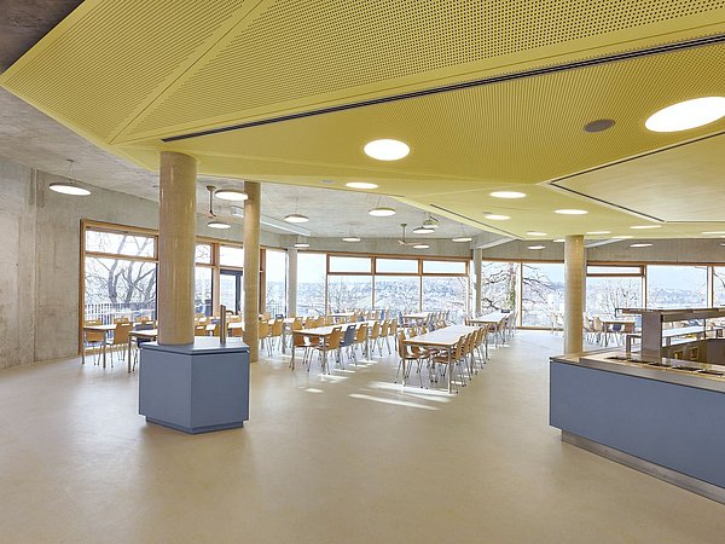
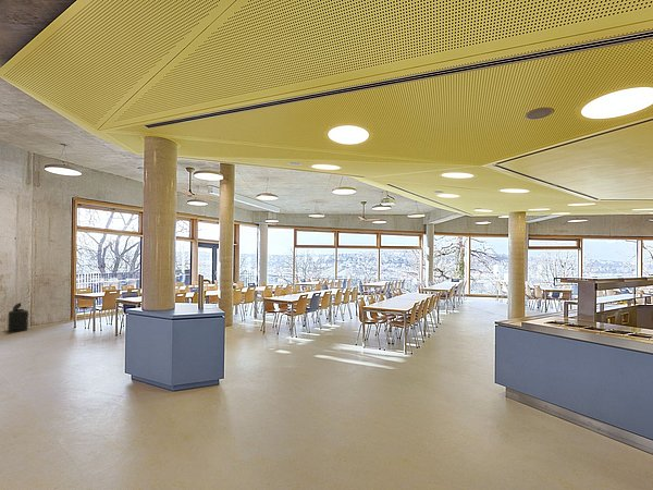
+ trash can (19, 316)
